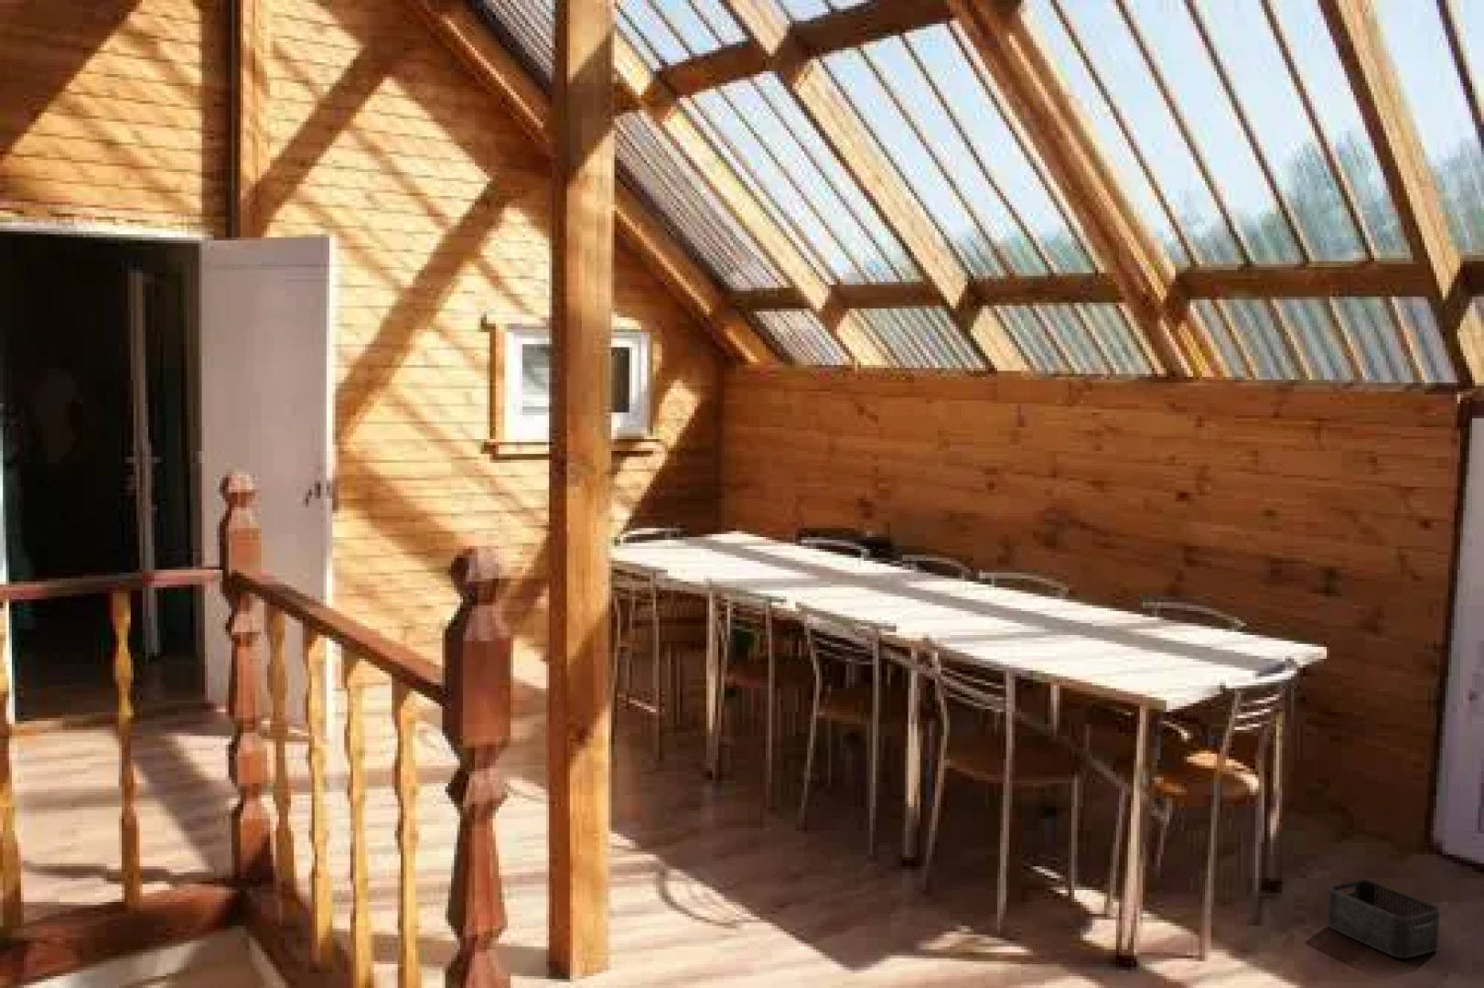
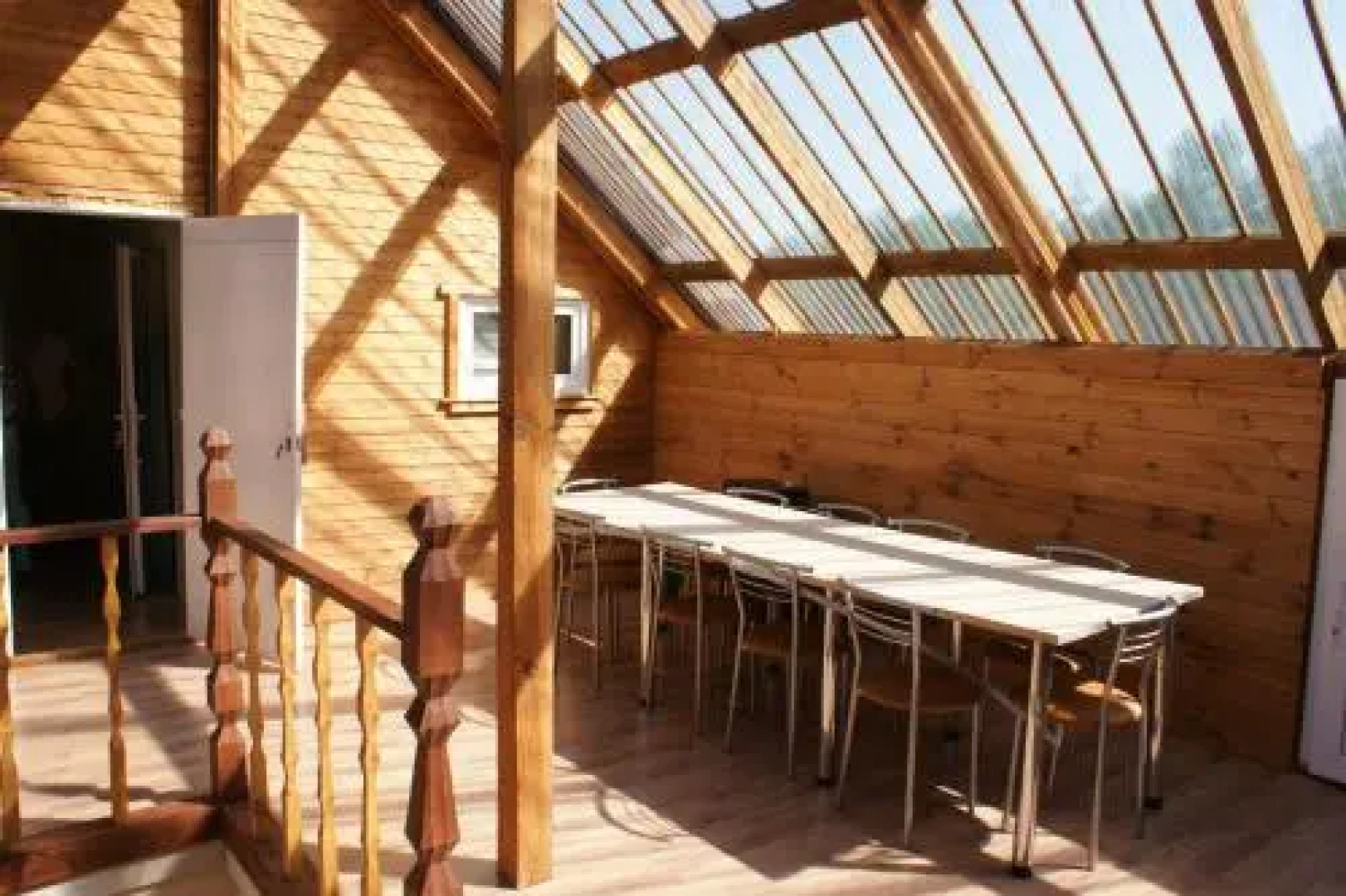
- storage bin (1383, 917)
